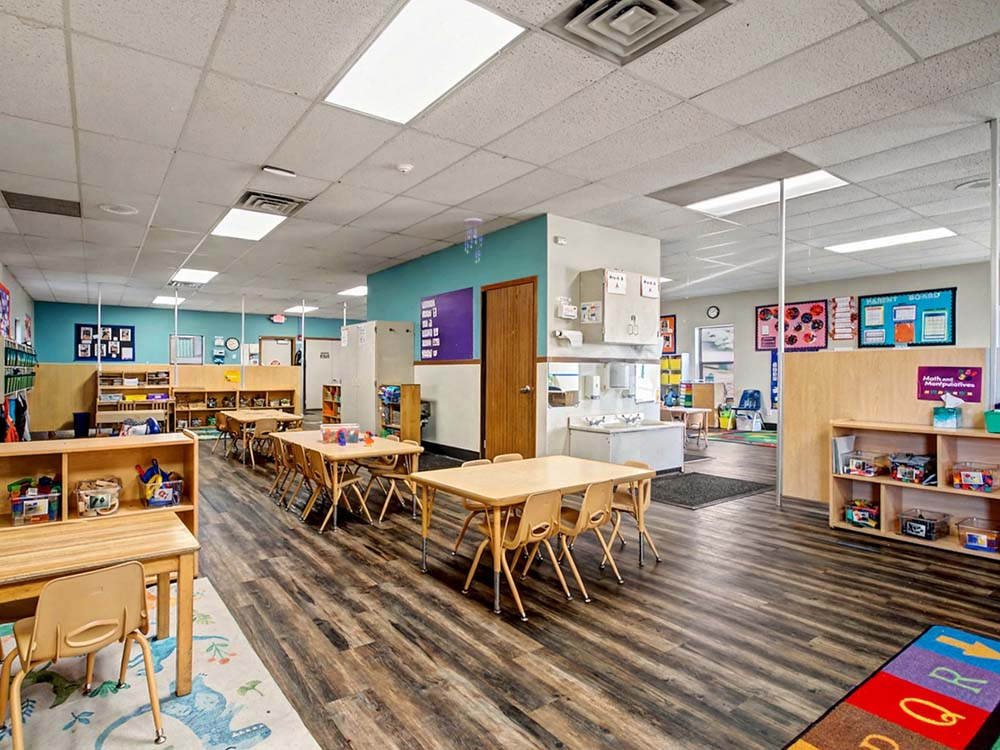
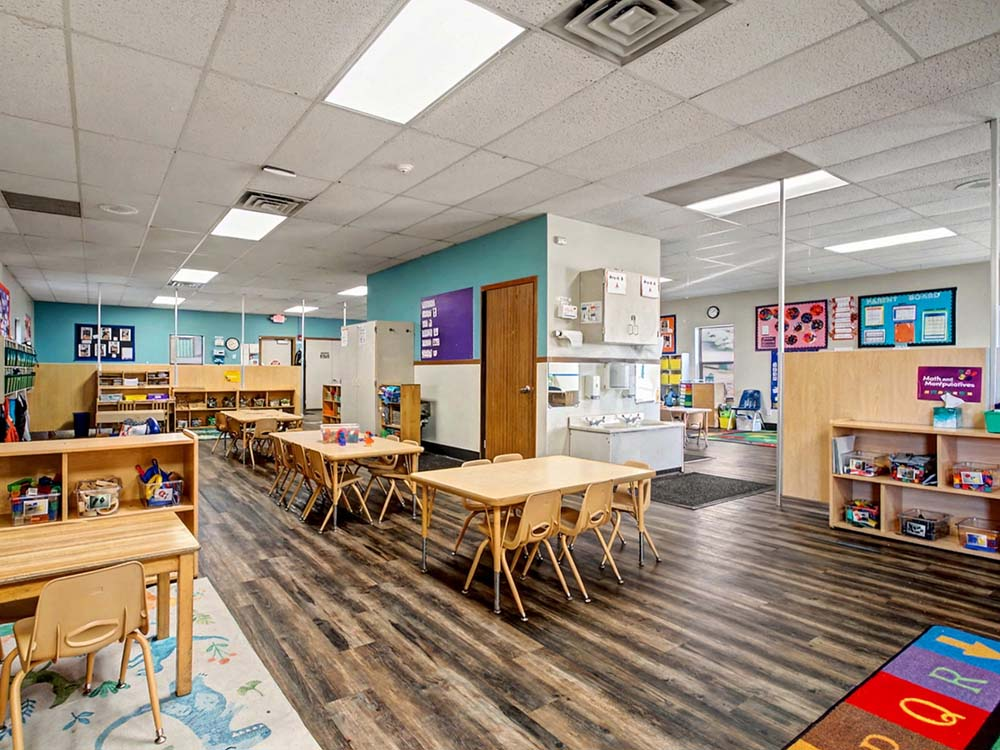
- ceiling mobile (473, 241)
